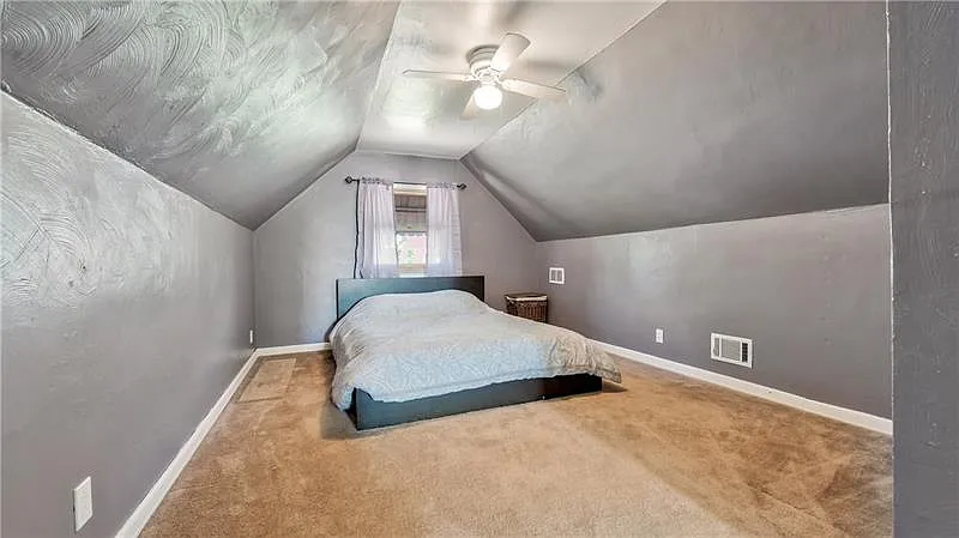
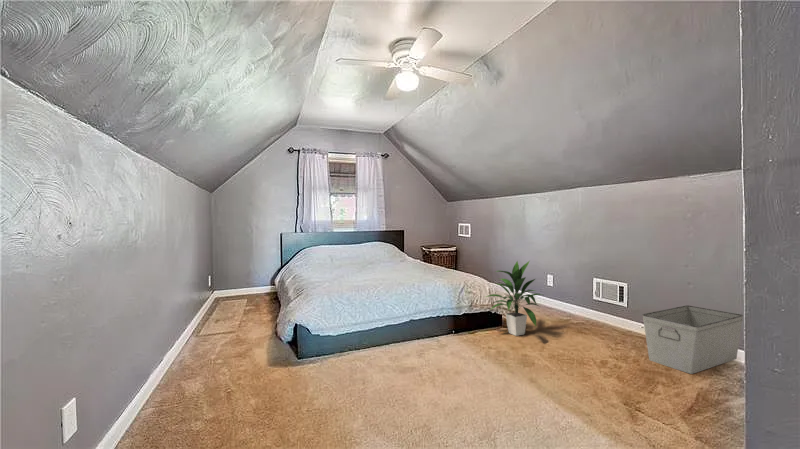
+ indoor plant (516, 297)
+ storage bin (692, 337)
